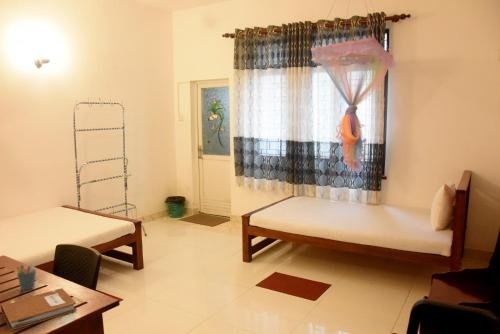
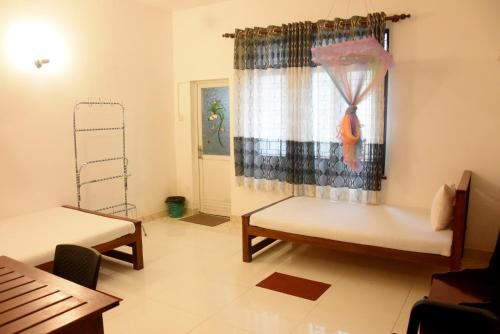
- notebook (40, 306)
- pen holder (26, 275)
